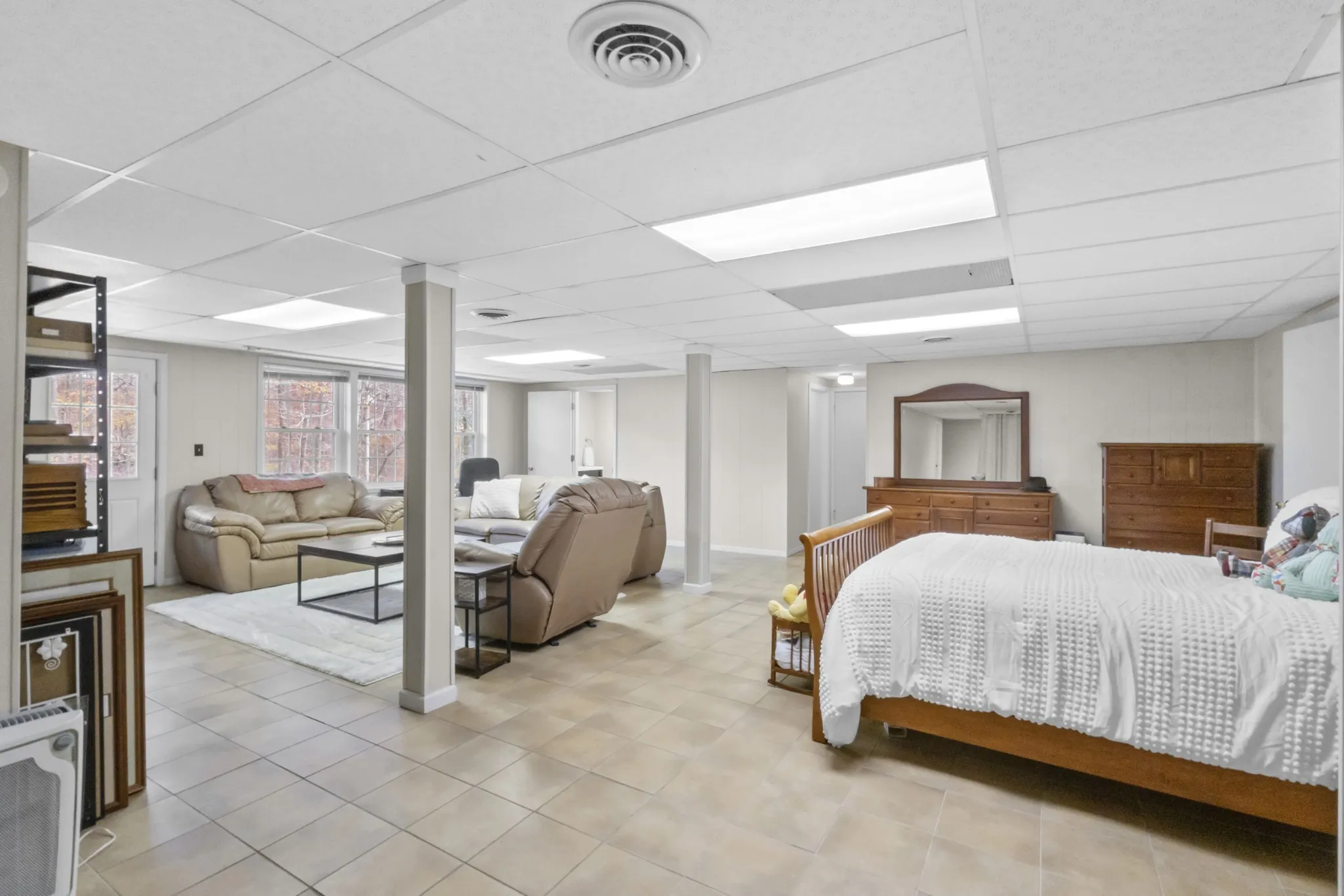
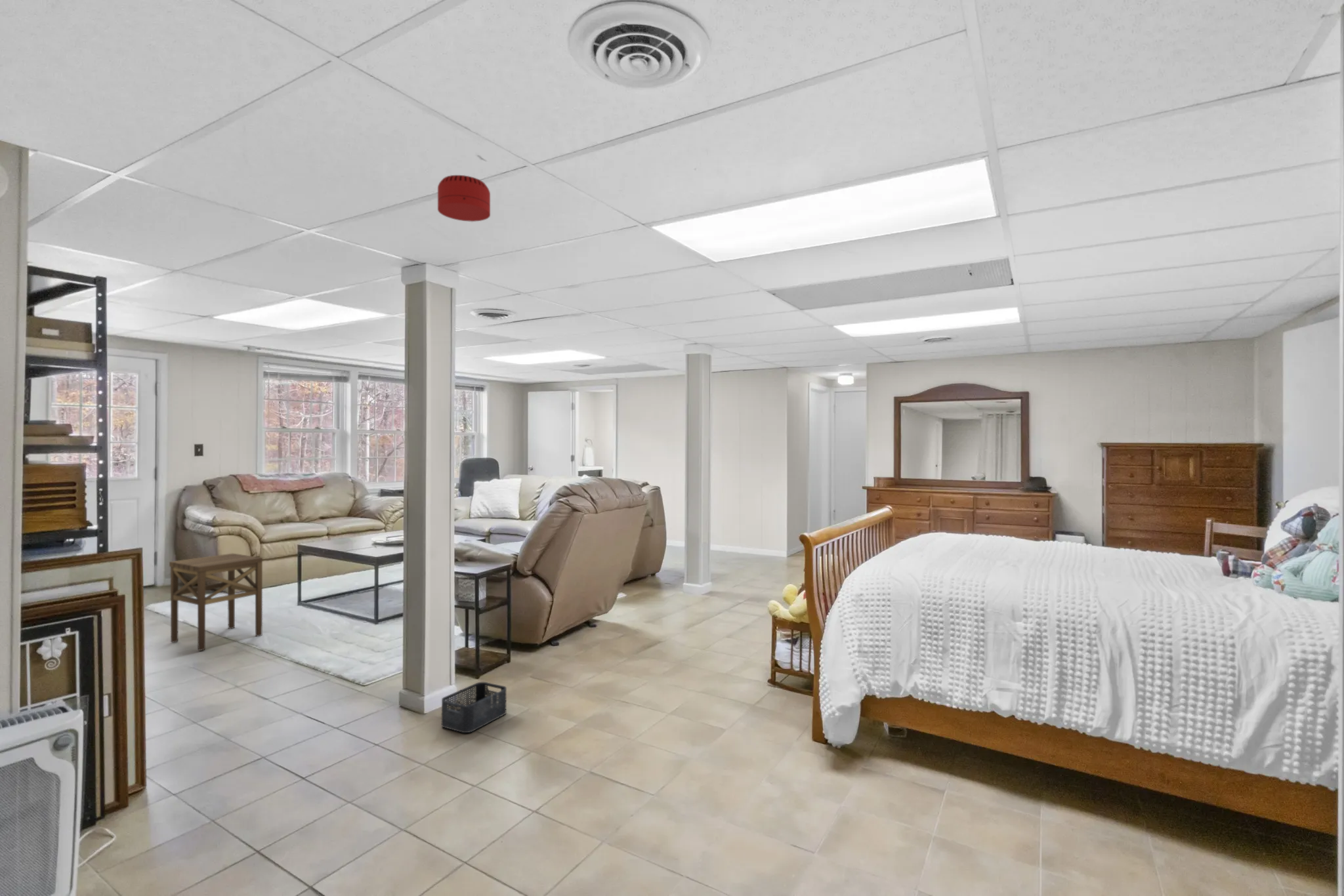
+ smoke detector (464, 197)
+ side table (217, 599)
+ storage bin (474, 706)
